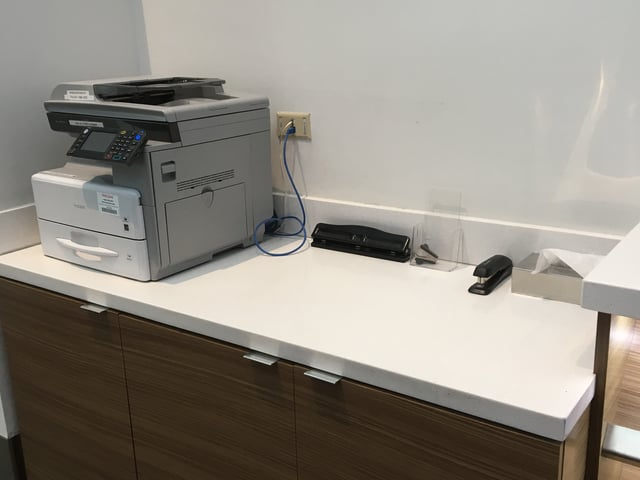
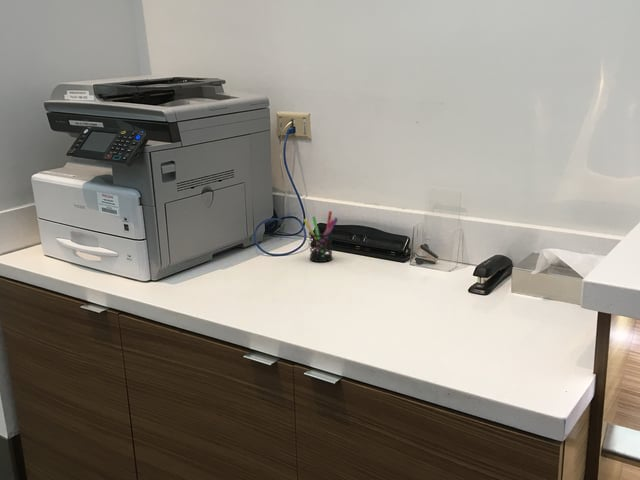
+ pen holder (320, 235)
